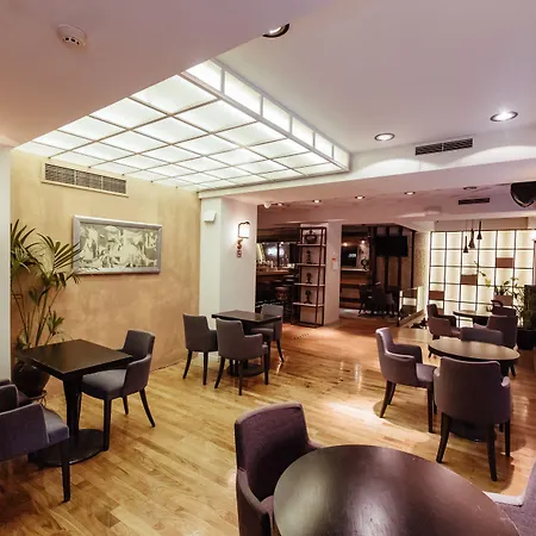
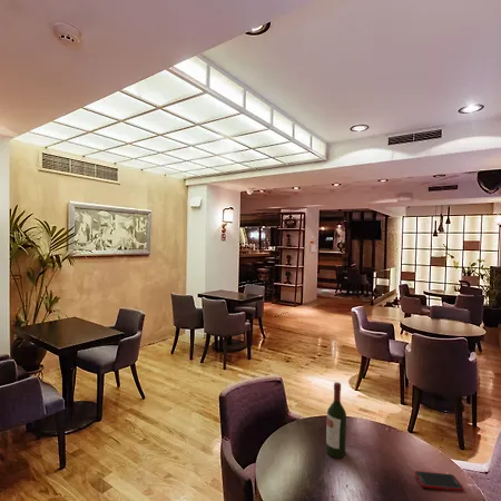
+ cell phone (438, 481)
+ wine bottle (336, 418)
